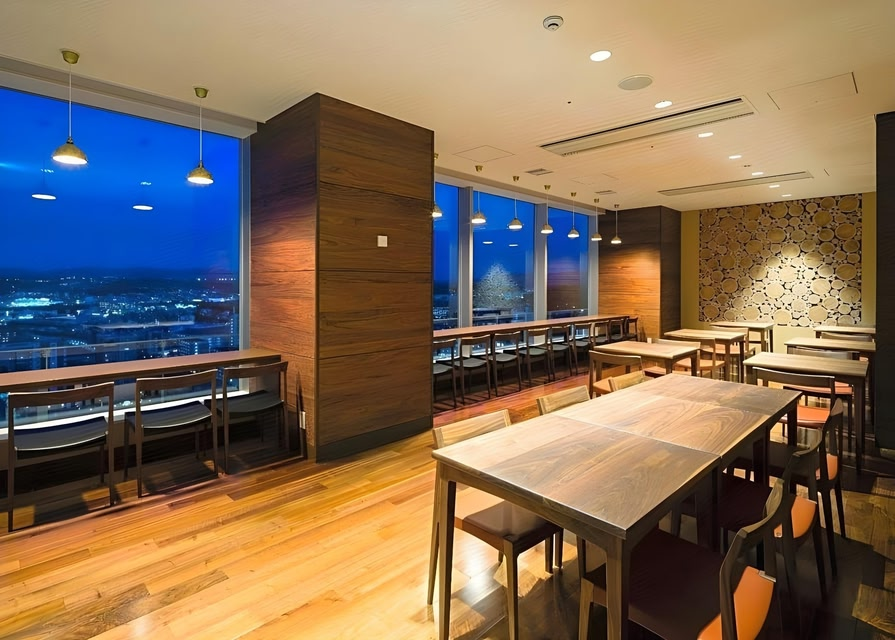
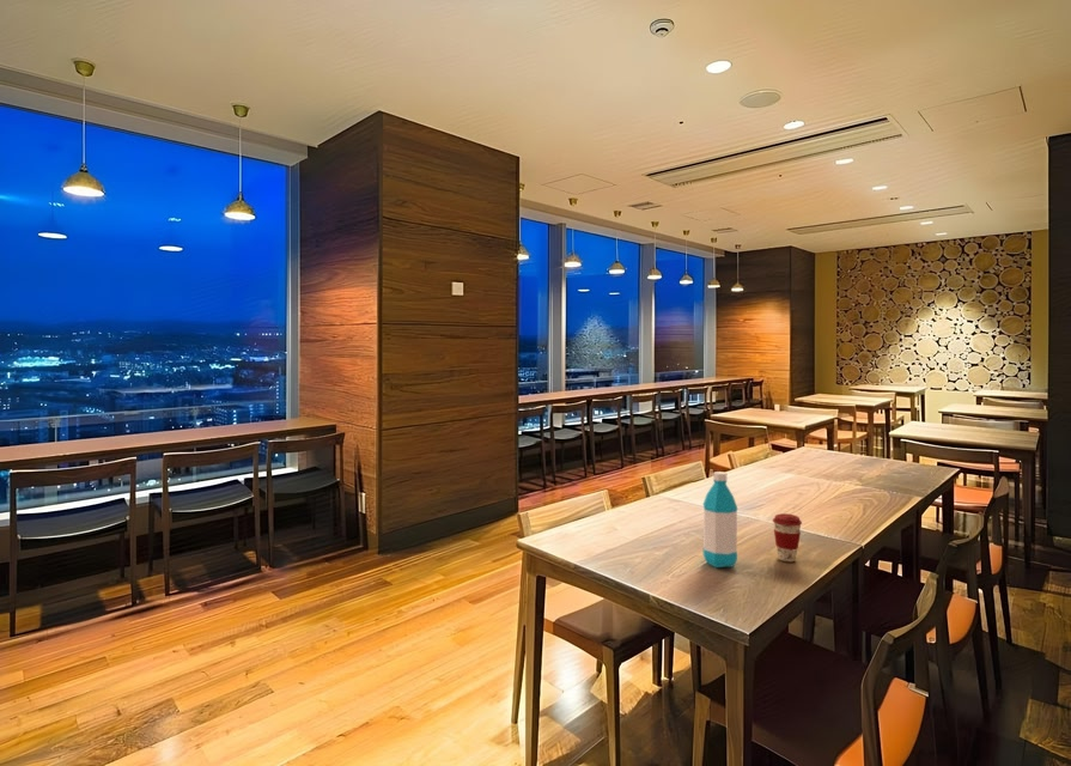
+ coffee cup (786, 537)
+ water bottle (719, 518)
